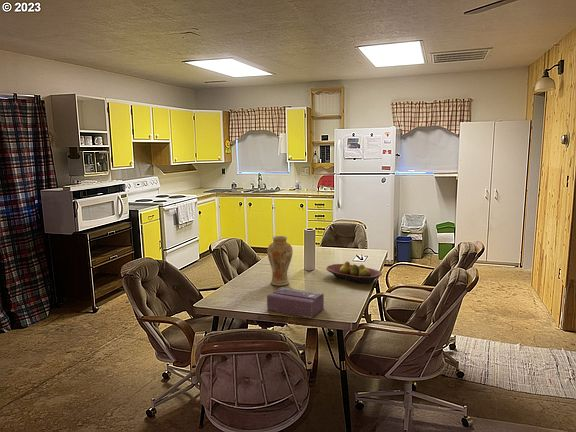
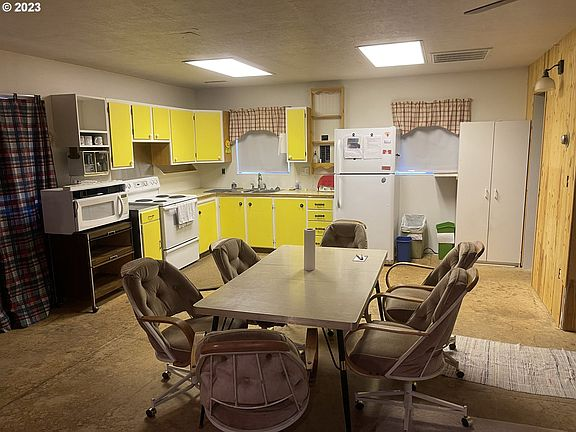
- vase (280, 260)
- fruit bowl (353, 271)
- tissue box (295, 301)
